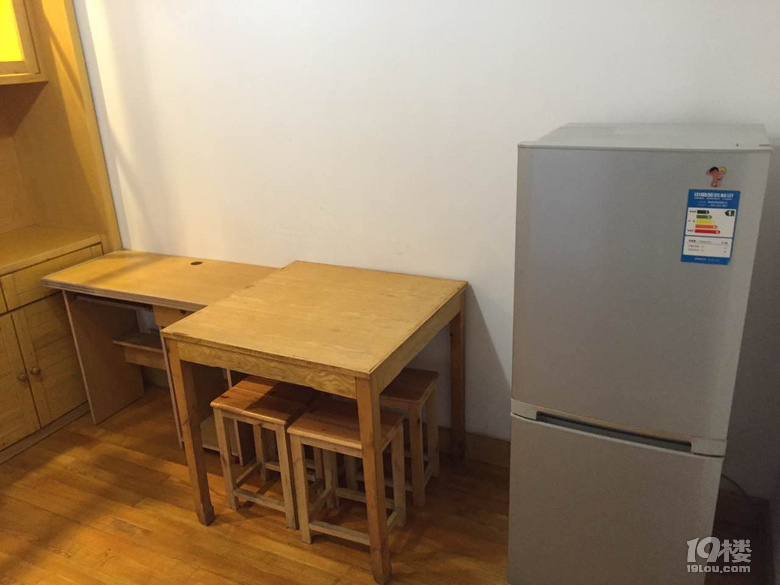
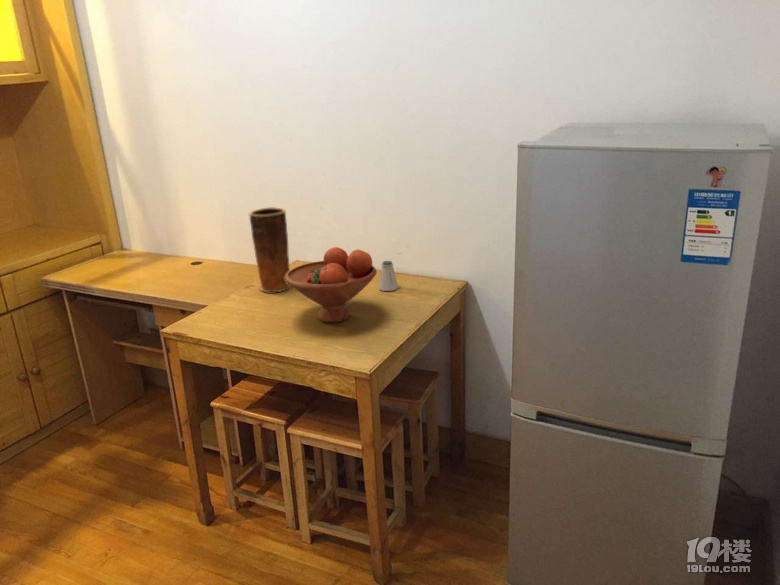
+ saltshaker (387, 275)
+ vase (271, 250)
+ fruit bowl (331, 286)
